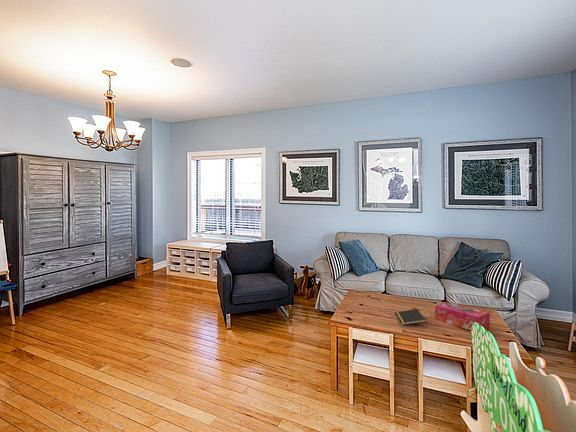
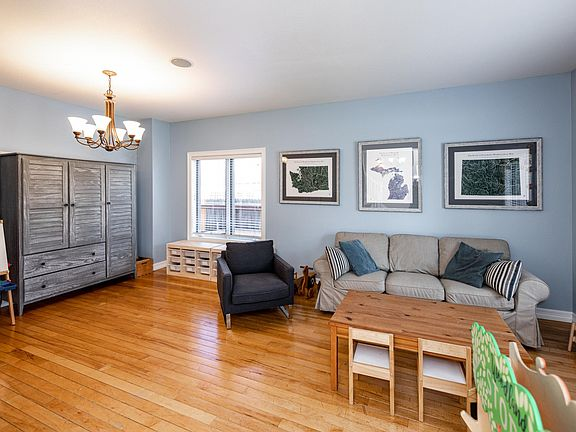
- notepad (409, 316)
- tissue box (461, 316)
